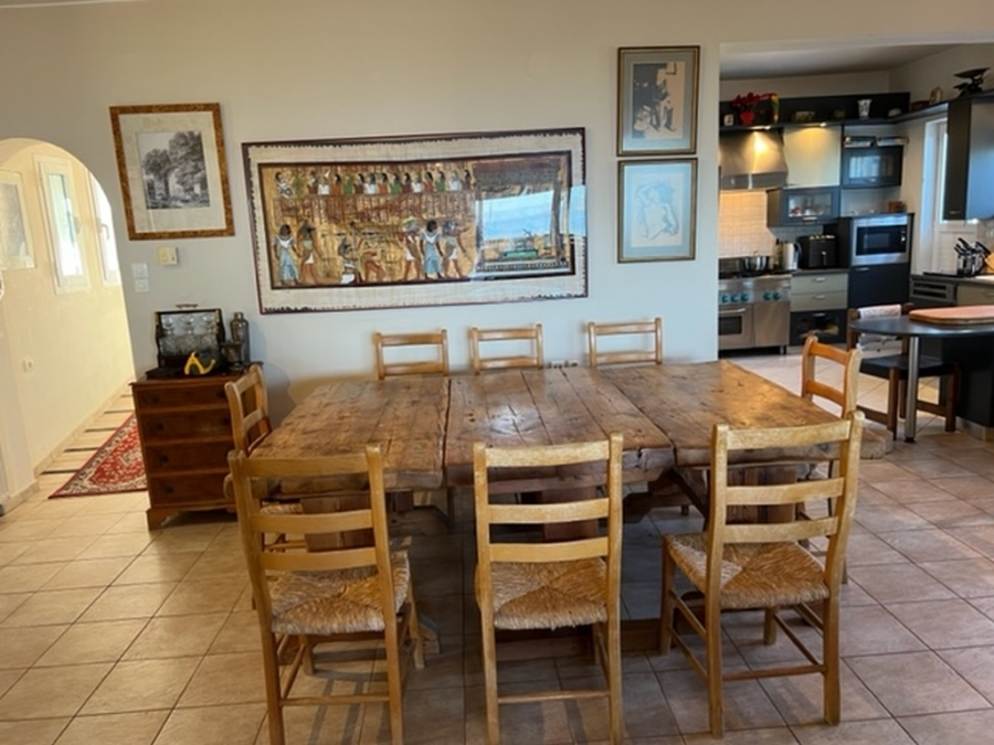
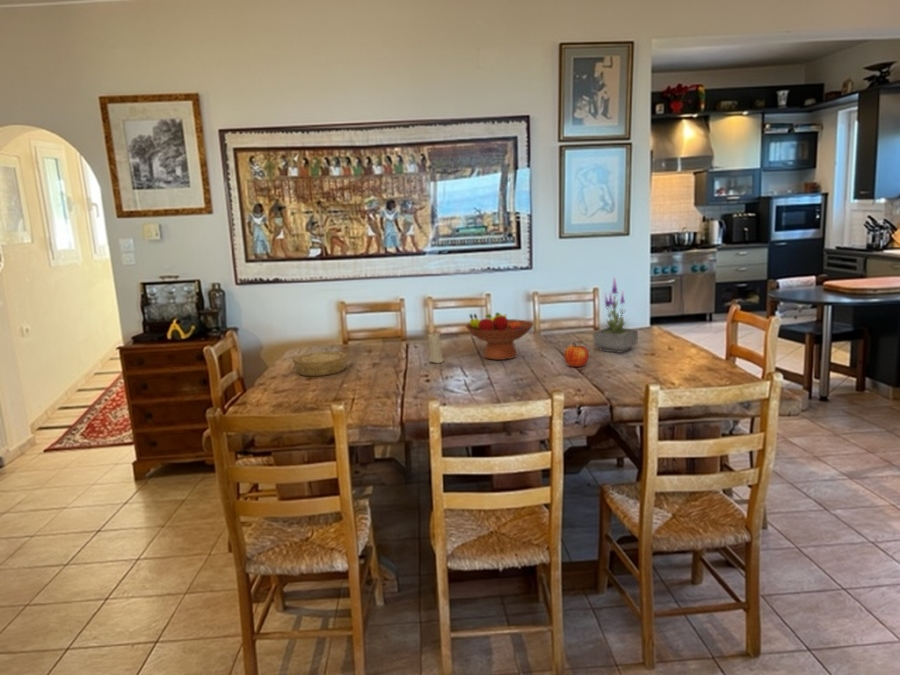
+ candle (435, 346)
+ potted plant (615, 312)
+ apple (576, 354)
+ fruit bowl (499, 334)
+ bowl (320, 363)
